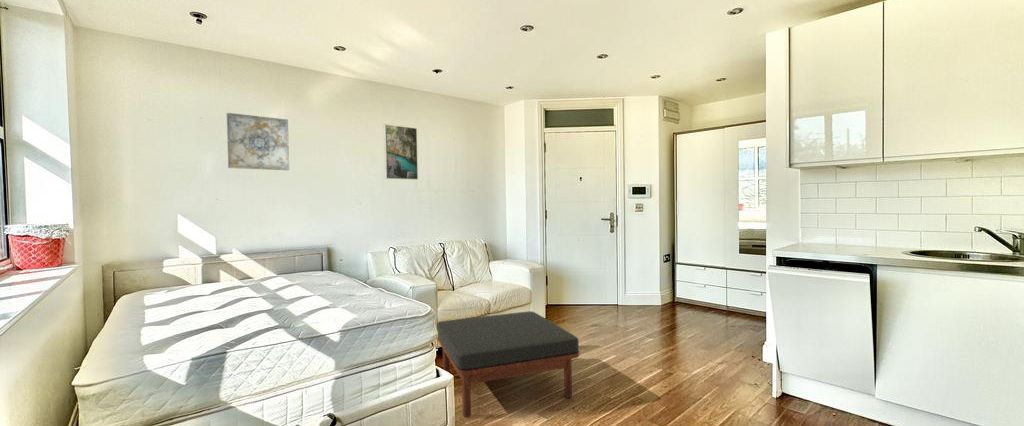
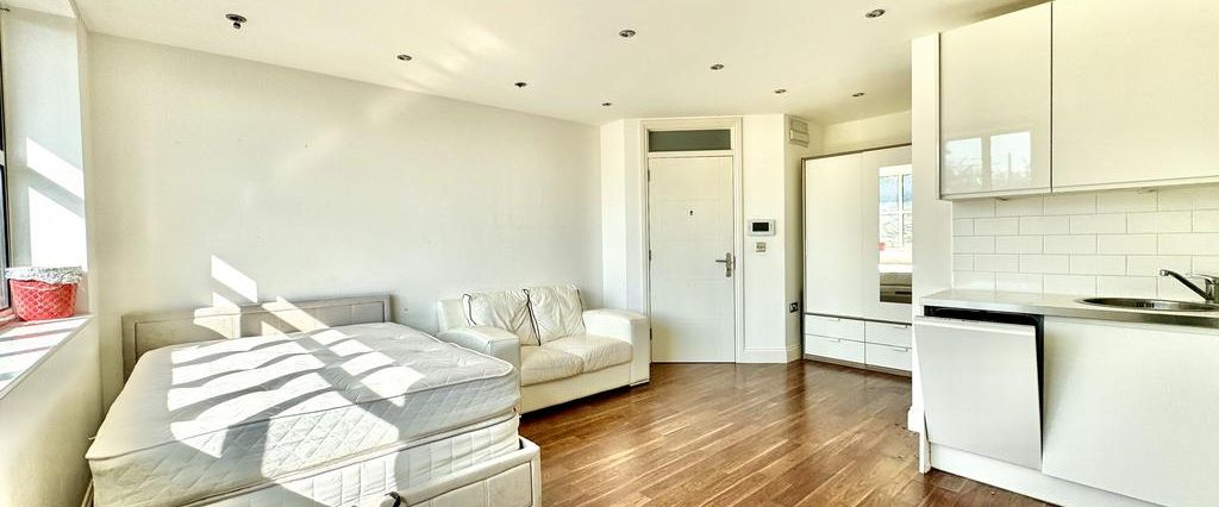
- wall art (259, 142)
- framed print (401, 152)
- ottoman (502, 357)
